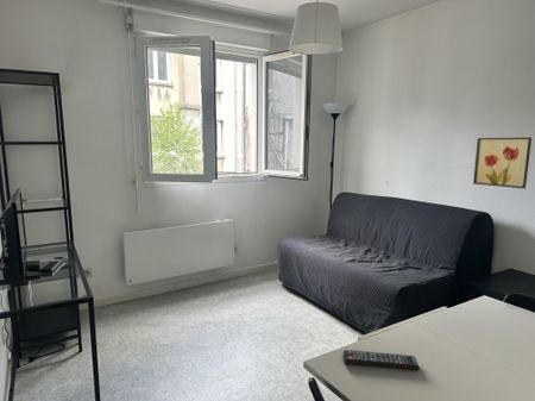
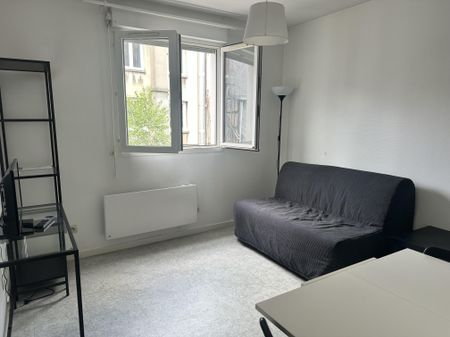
- remote control (379, 359)
- wall art (501, 162)
